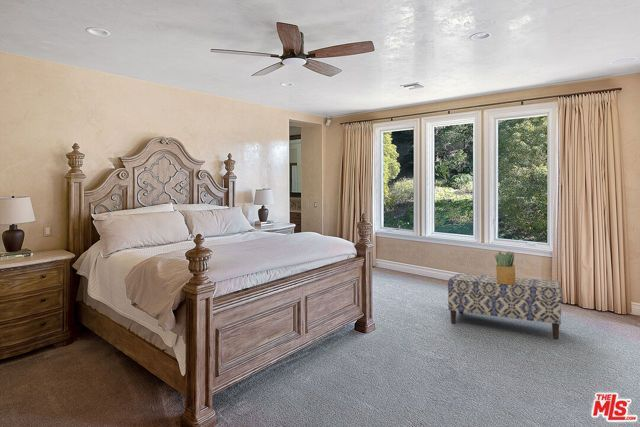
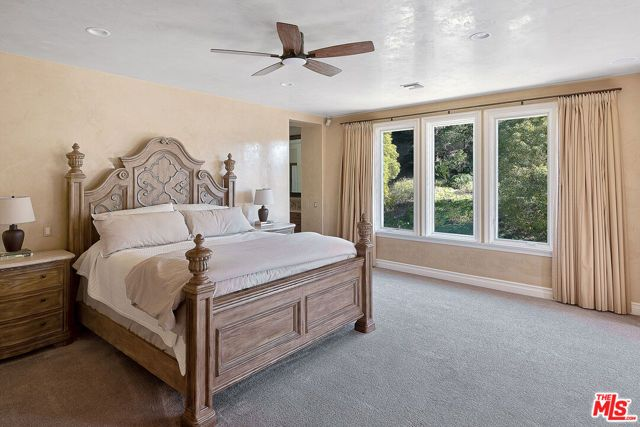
- potted plant (506, 267)
- bench (503, 303)
